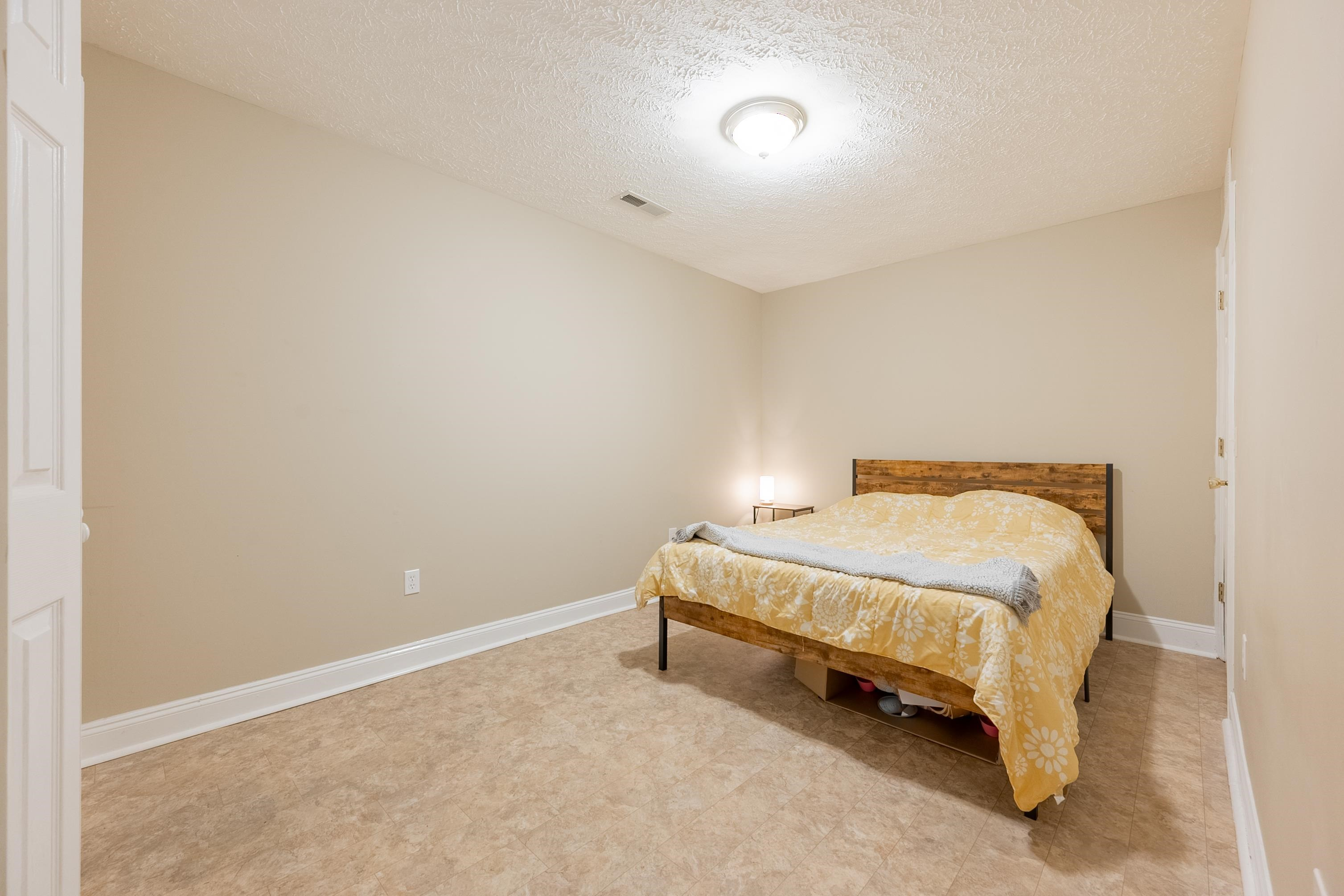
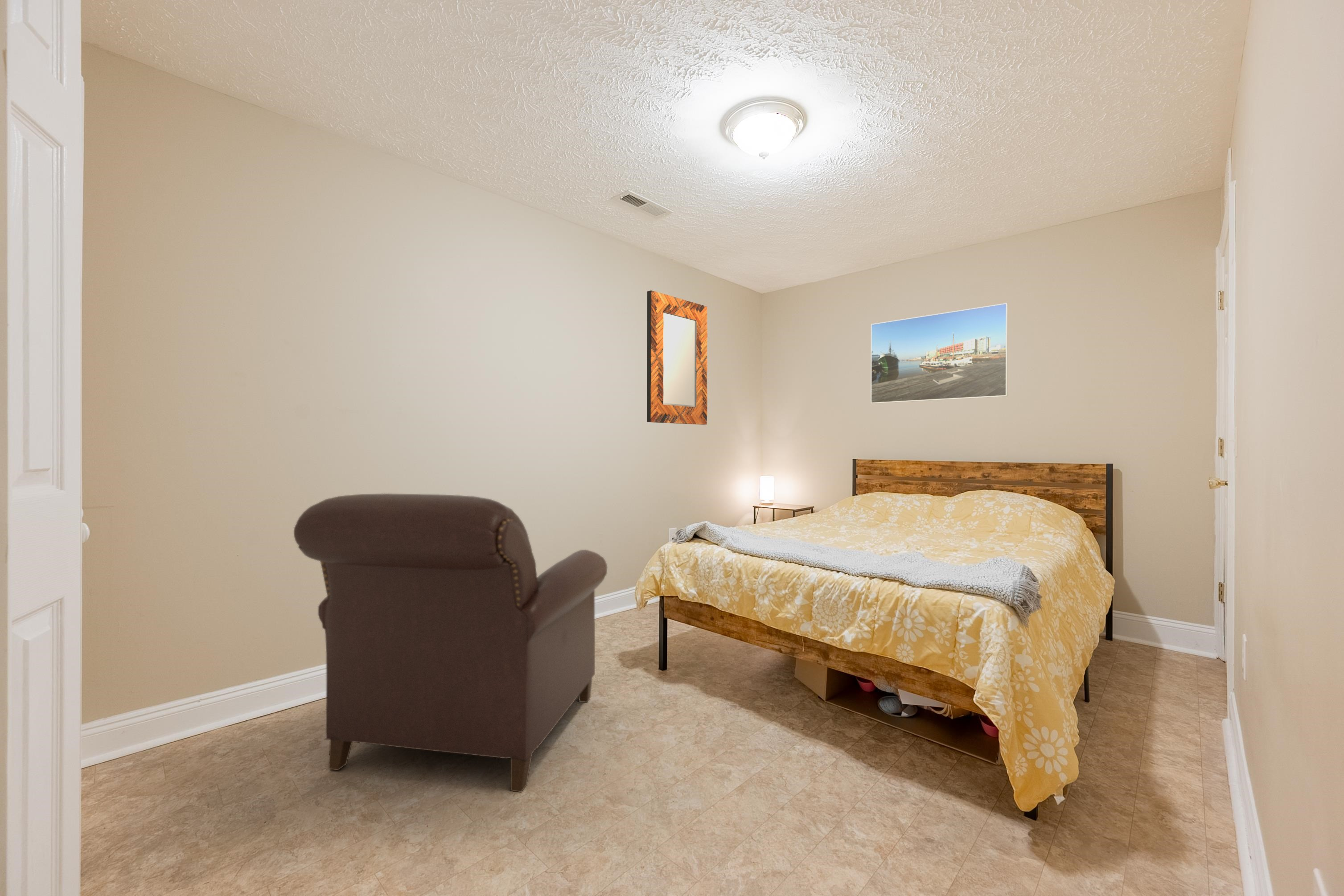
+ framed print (934, 357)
+ chair (468, 612)
+ home mirror (678, 361)
